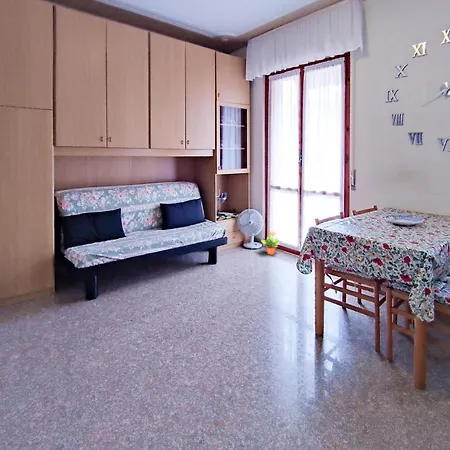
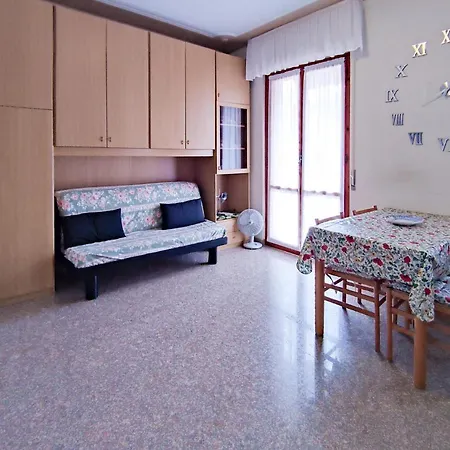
- potted plant (271, 242)
